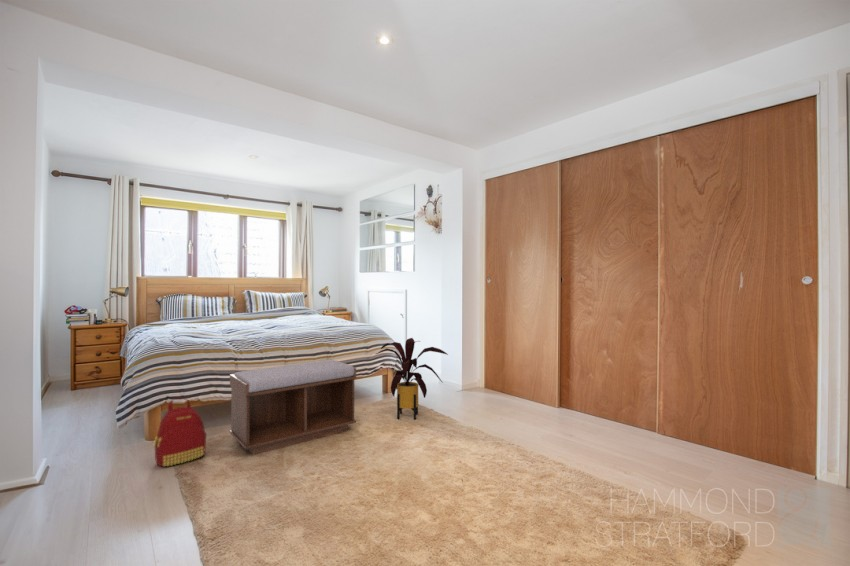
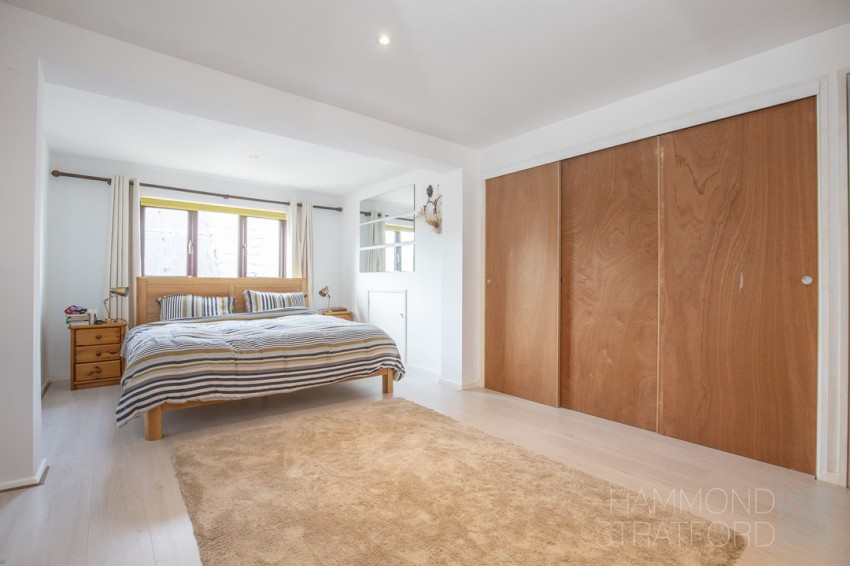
- bench (295, 401)
- backpack (180, 429)
- house plant (404, 377)
